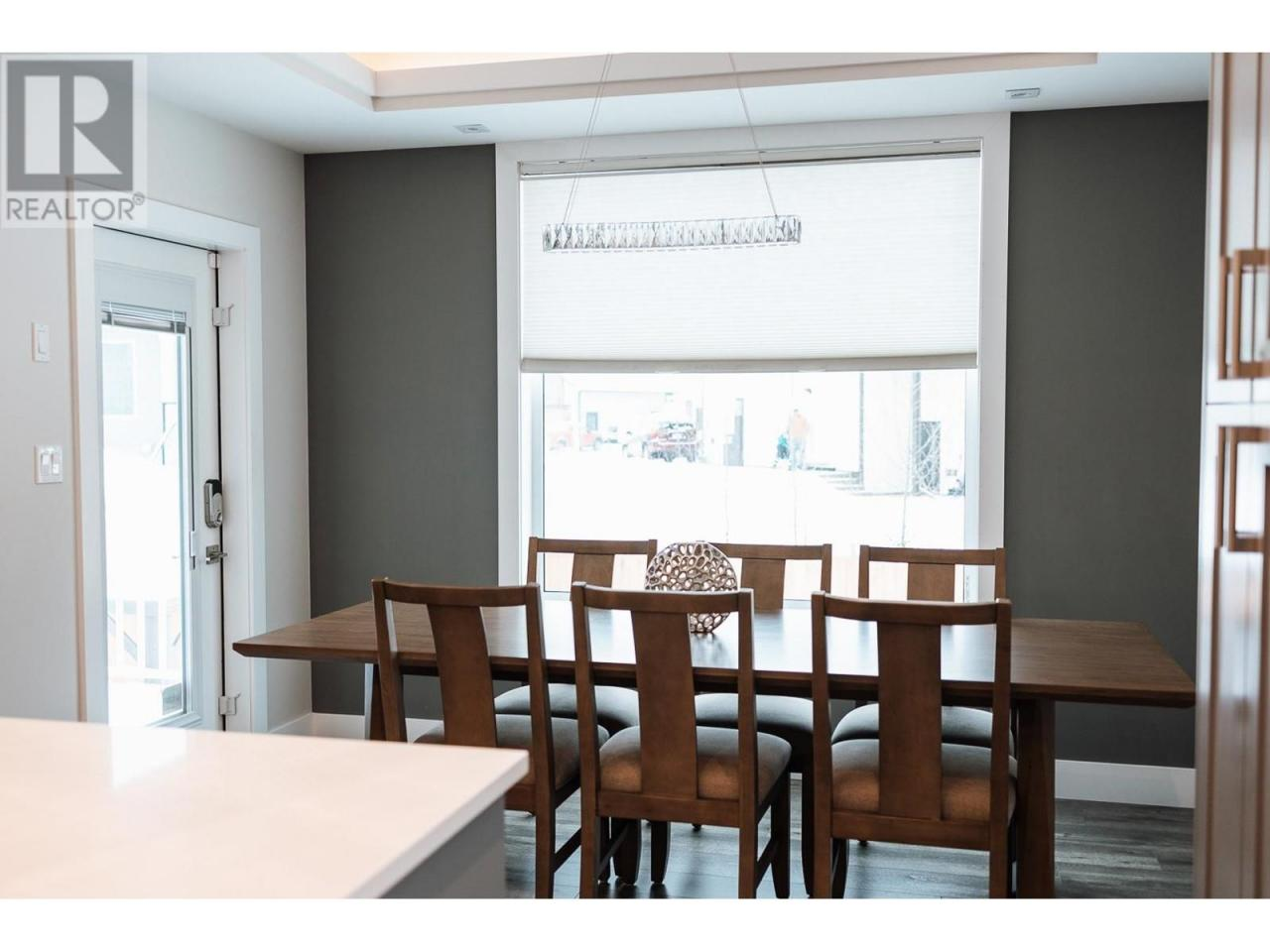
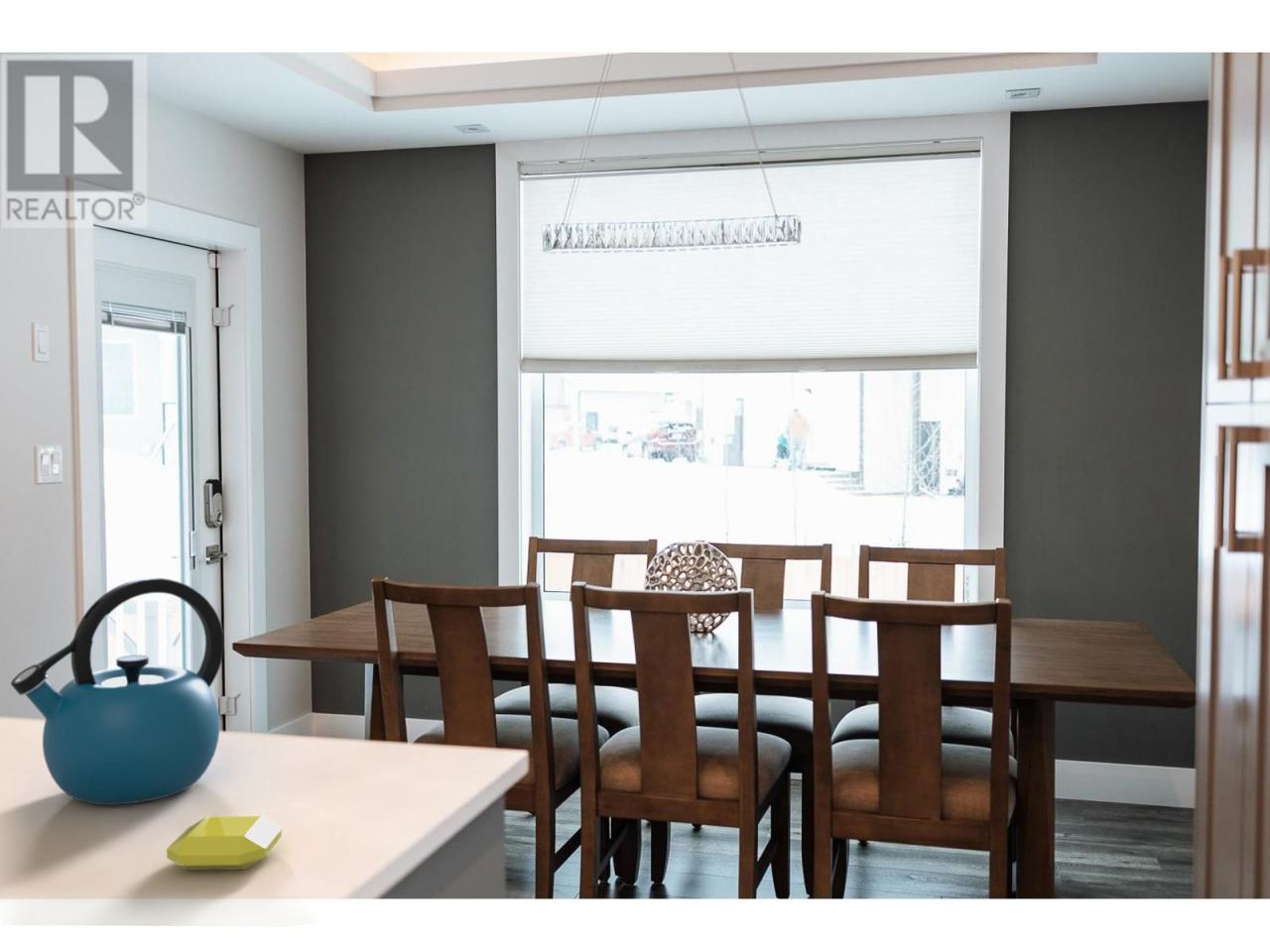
+ soap bar (225, 842)
+ kettle (123, 685)
